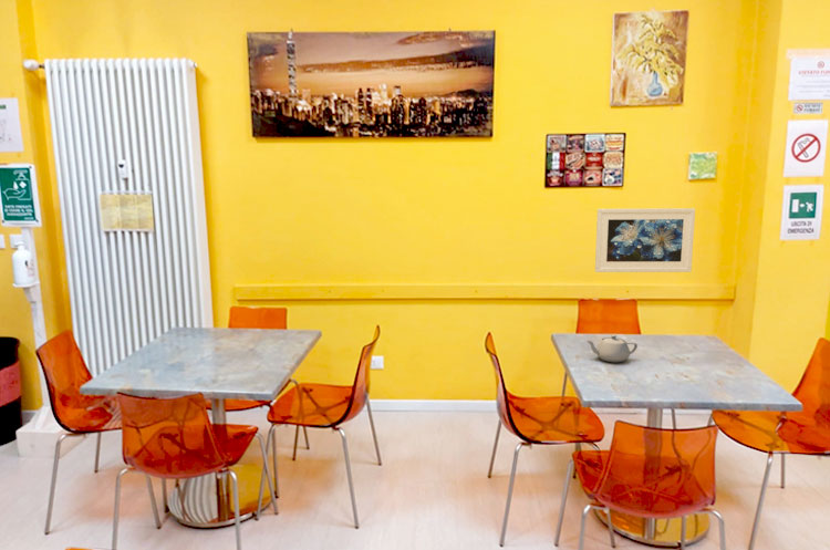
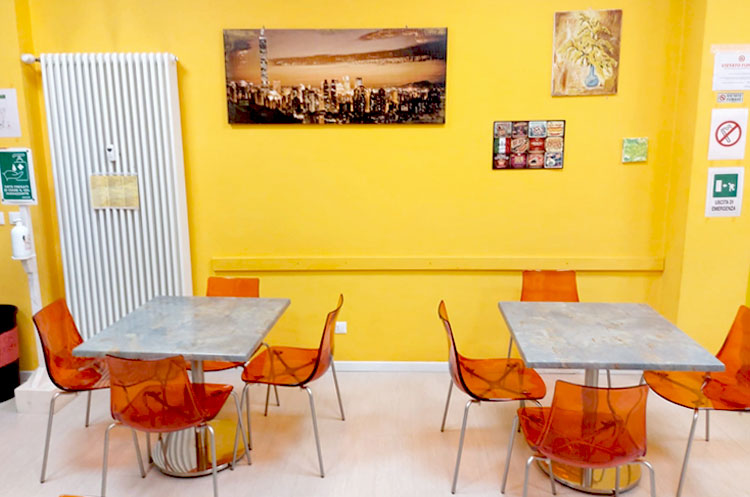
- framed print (644, 240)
- teapot (612, 347)
